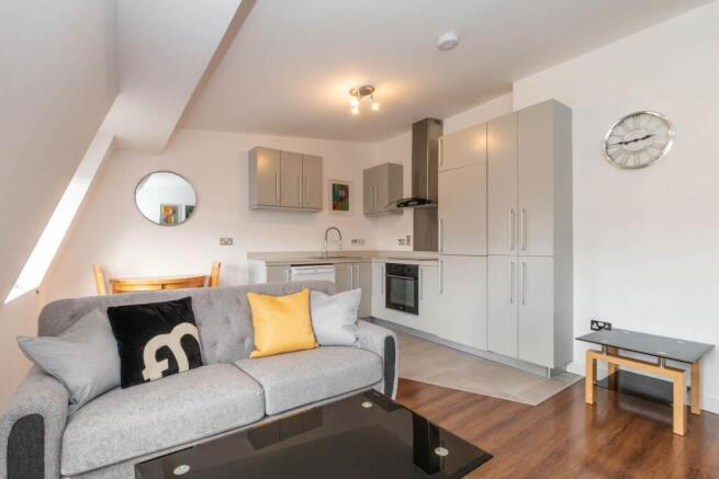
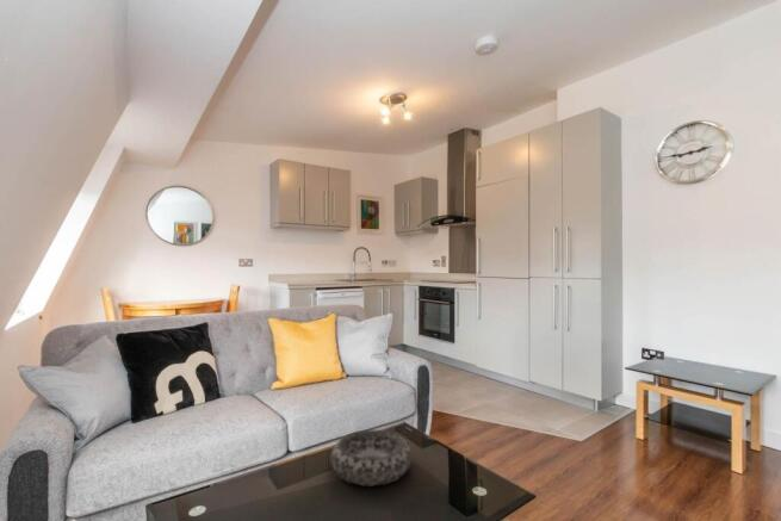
+ decorative bowl (371, 455)
